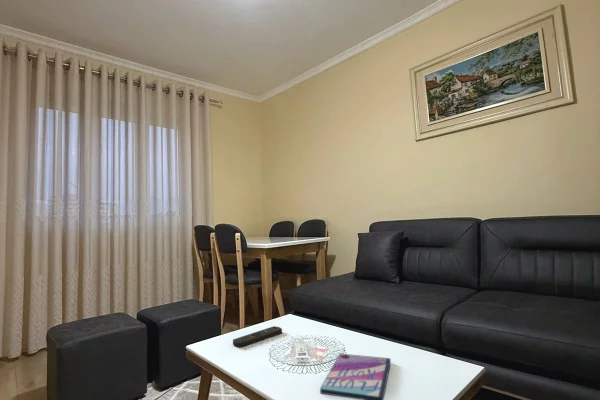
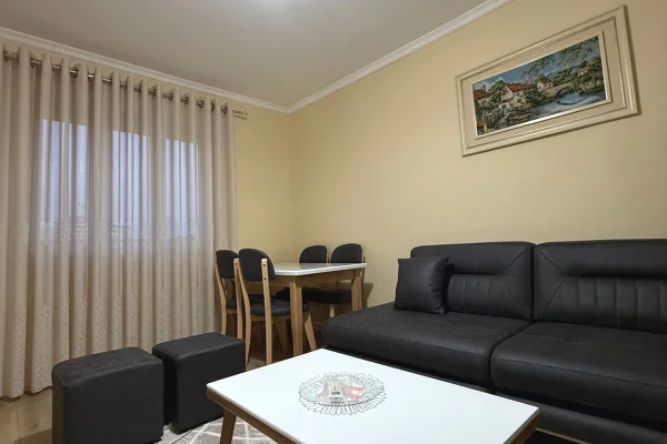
- remote control (258, 335)
- video game case (358, 374)
